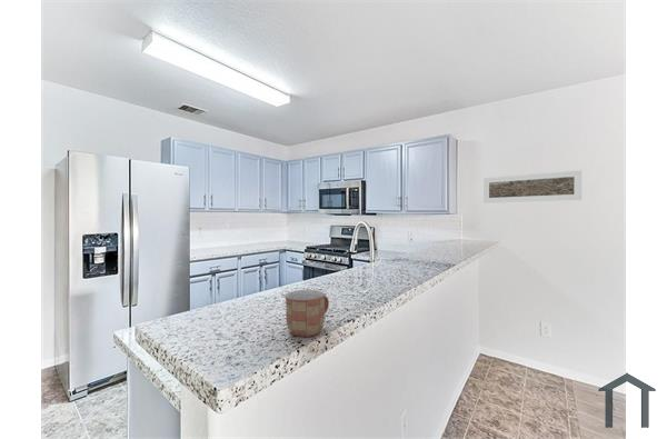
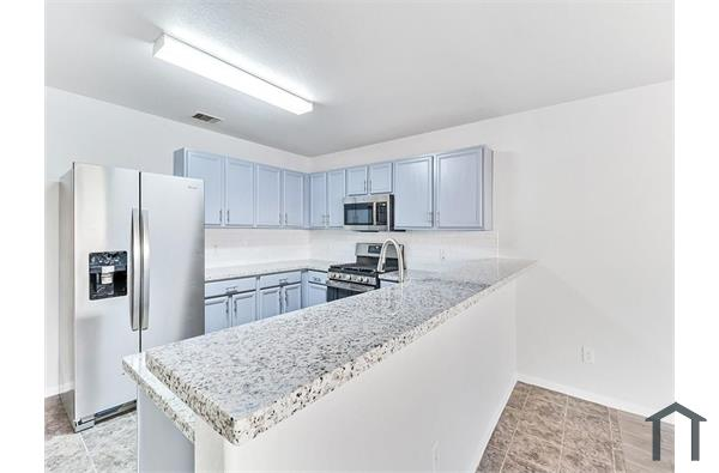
- mug (309, 310)
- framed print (528, 188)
